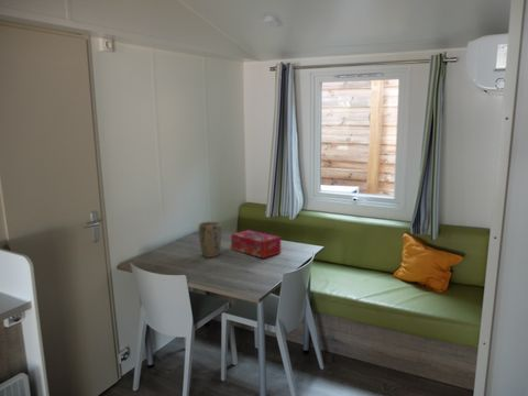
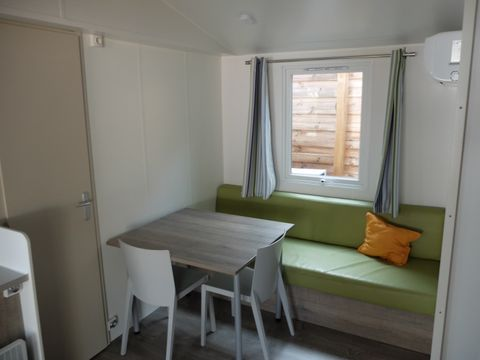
- tissue box (255, 243)
- plant pot (210, 239)
